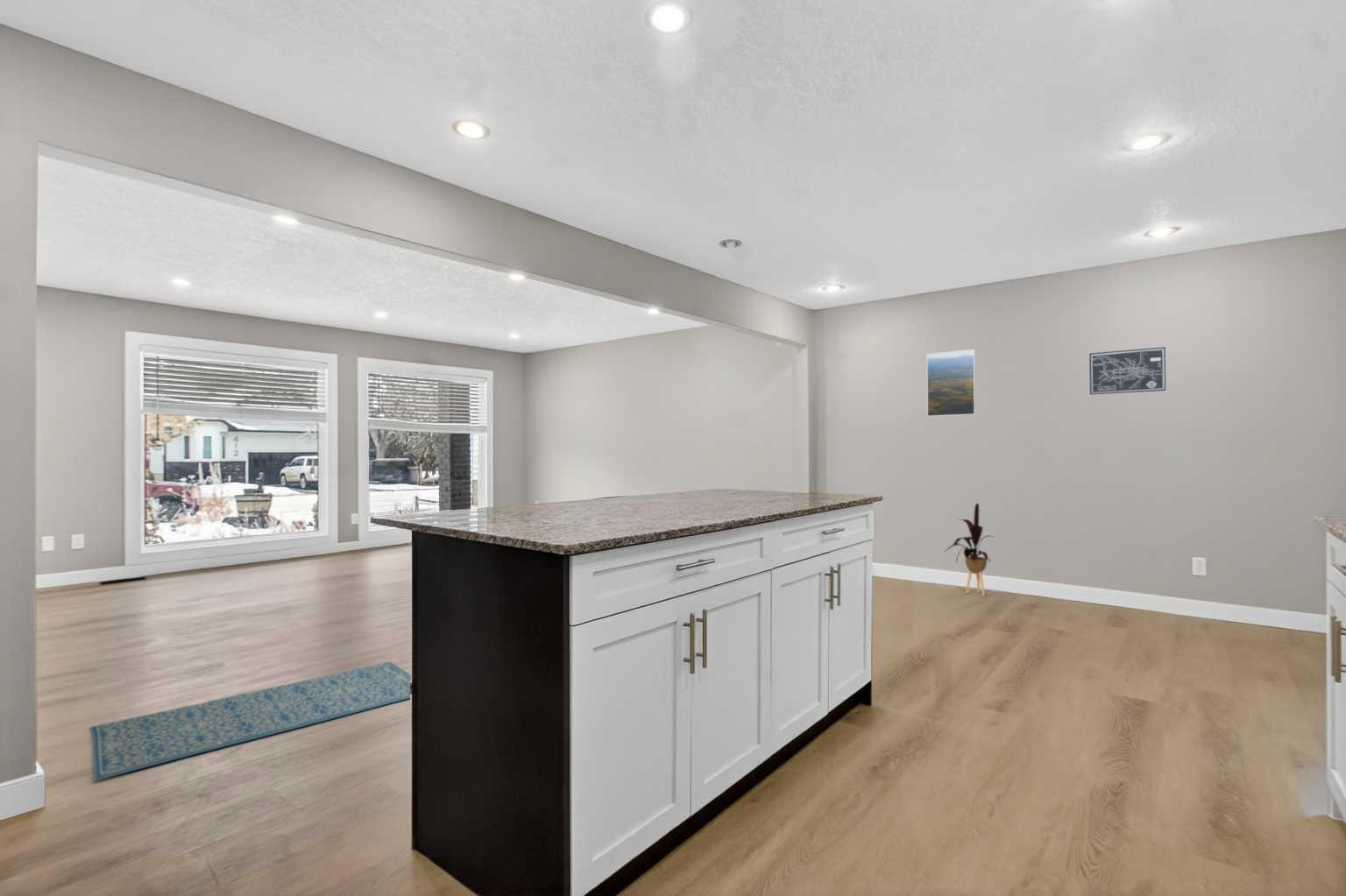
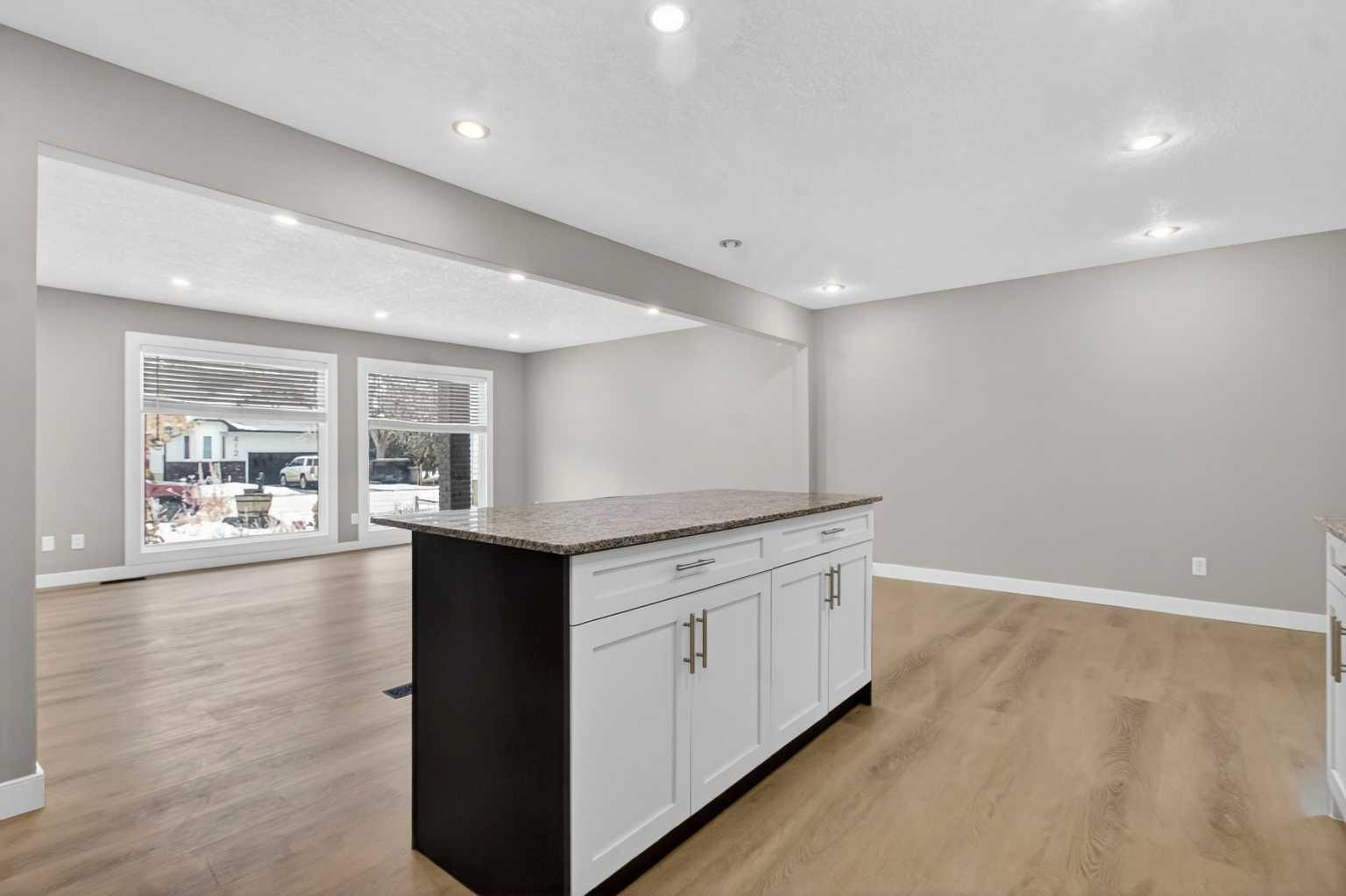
- wall art (1126, 371)
- house plant (970, 547)
- rug (274, 708)
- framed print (951, 384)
